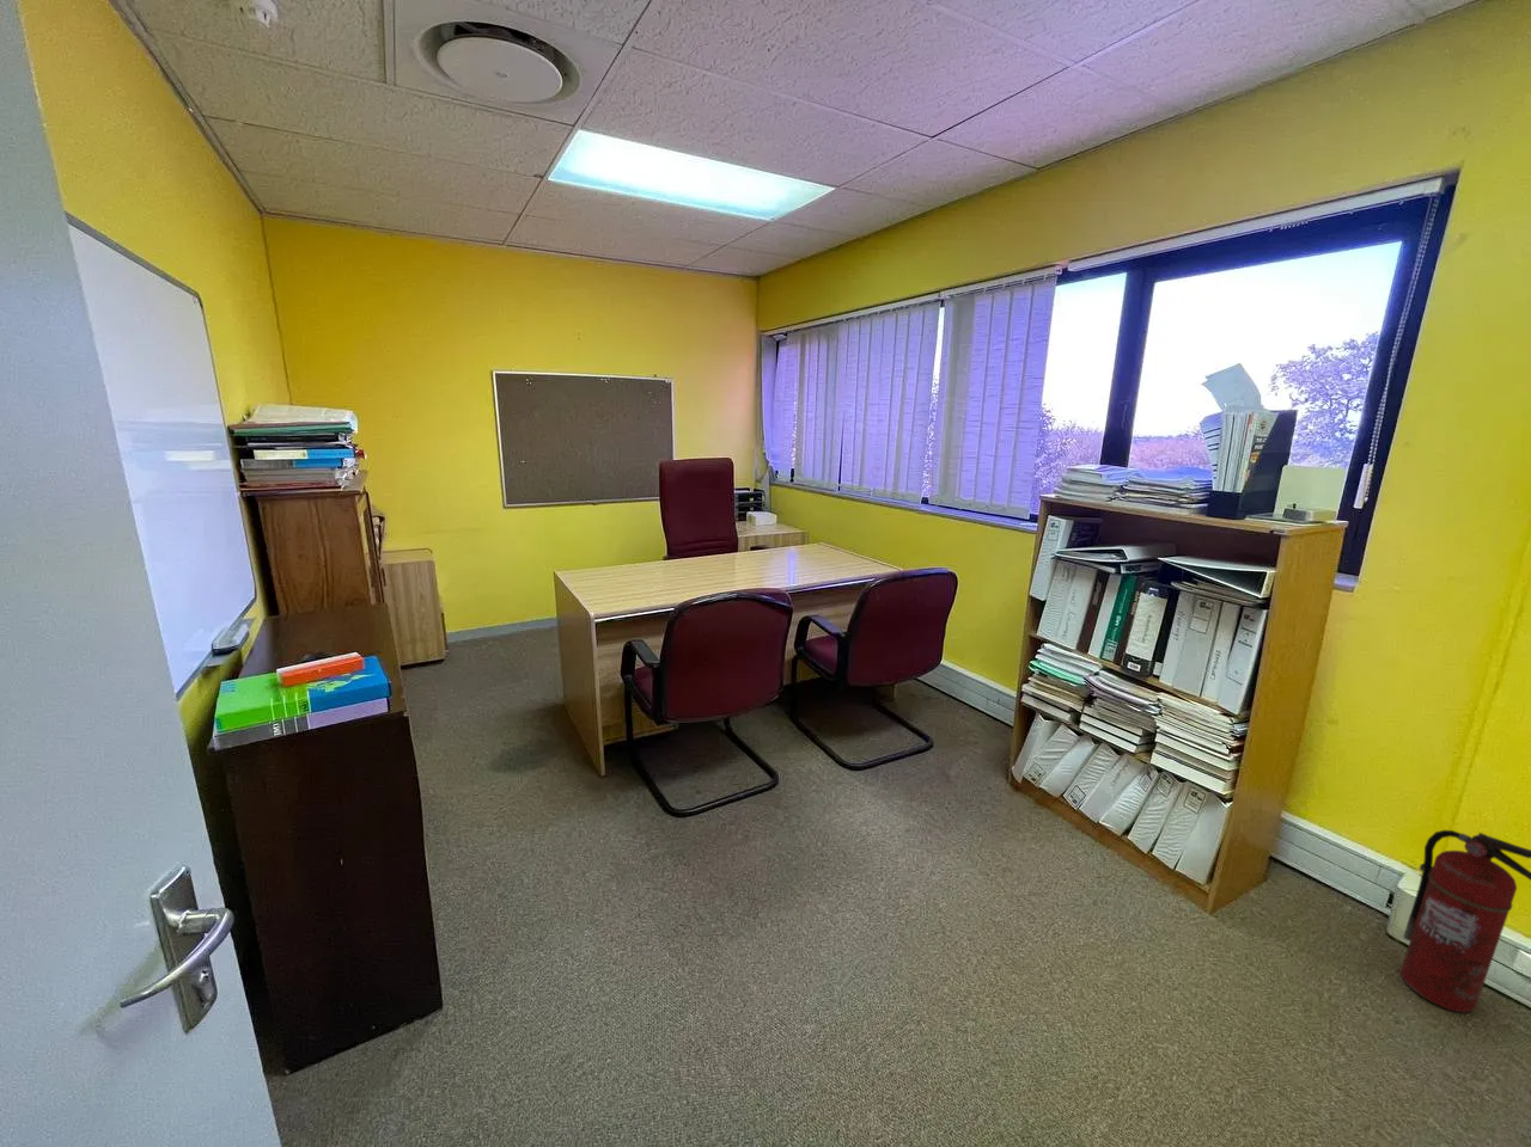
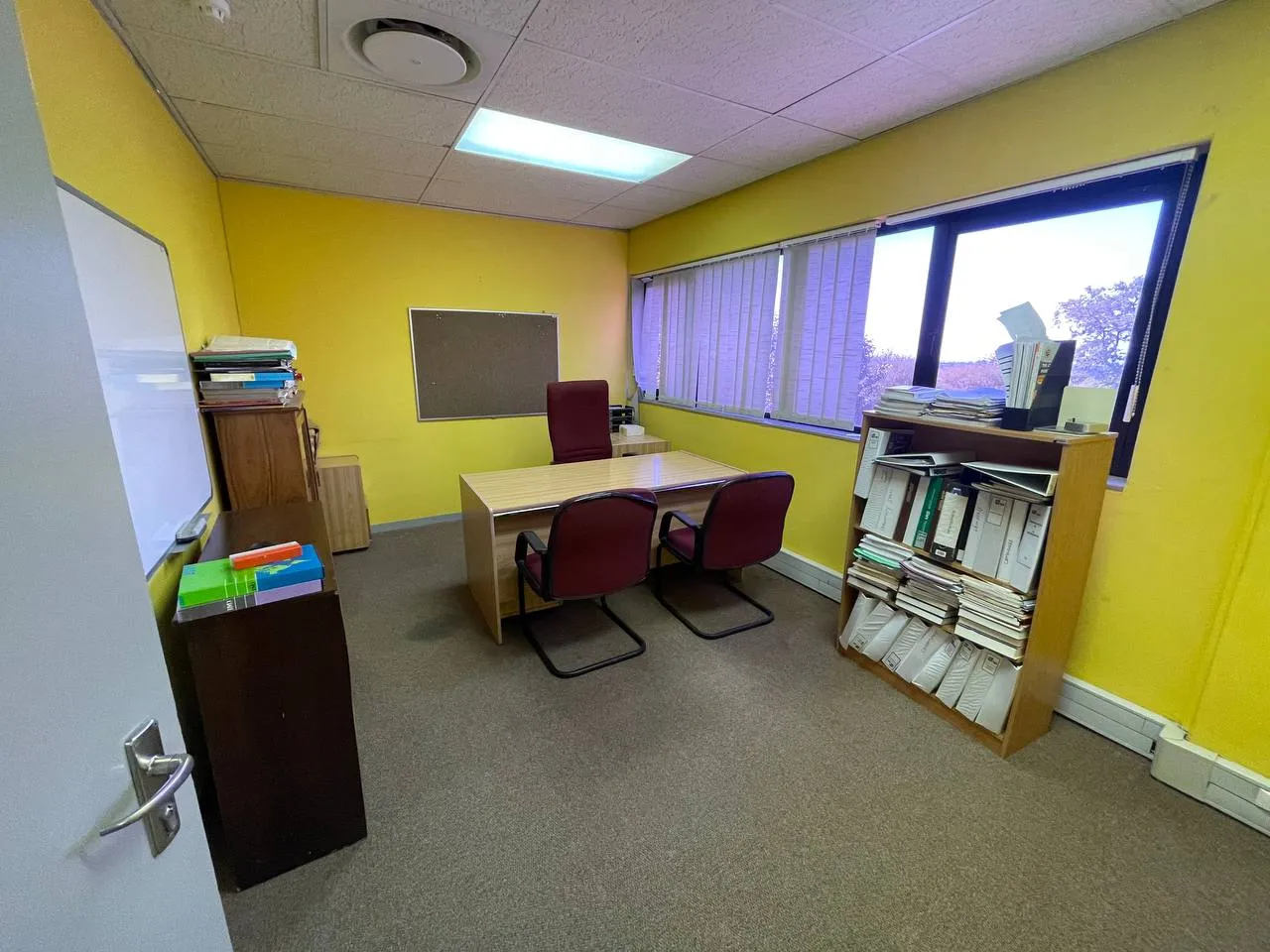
- fire extinguisher (1459, 913)
